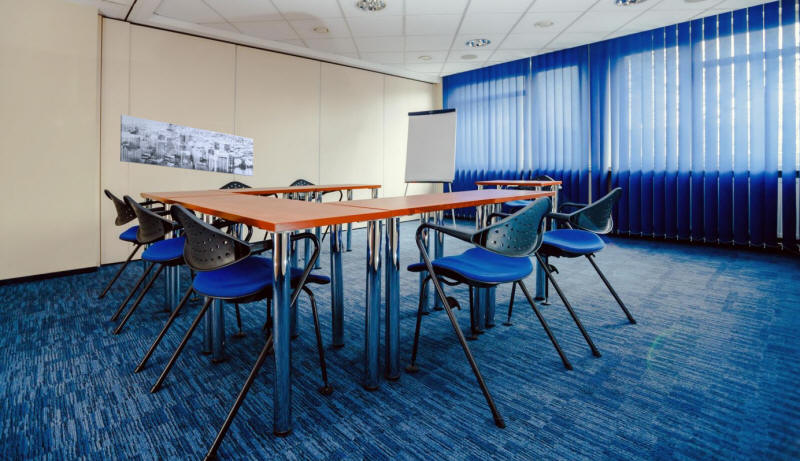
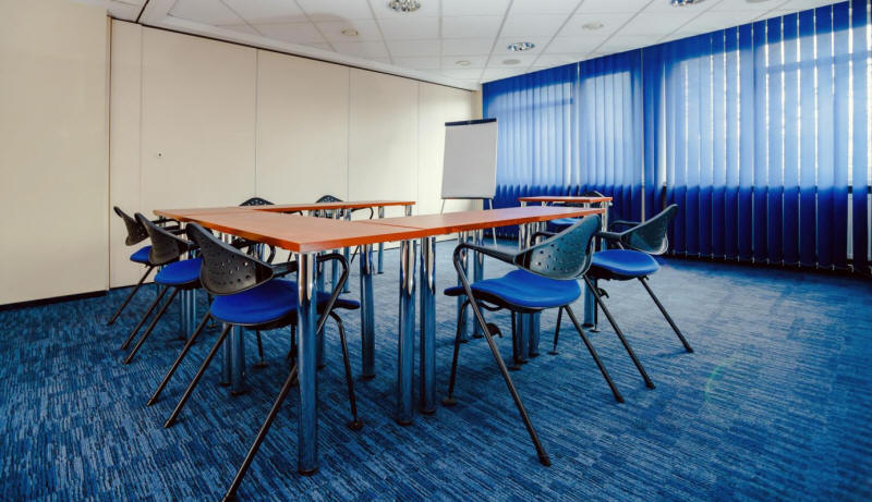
- wall art (193, 148)
